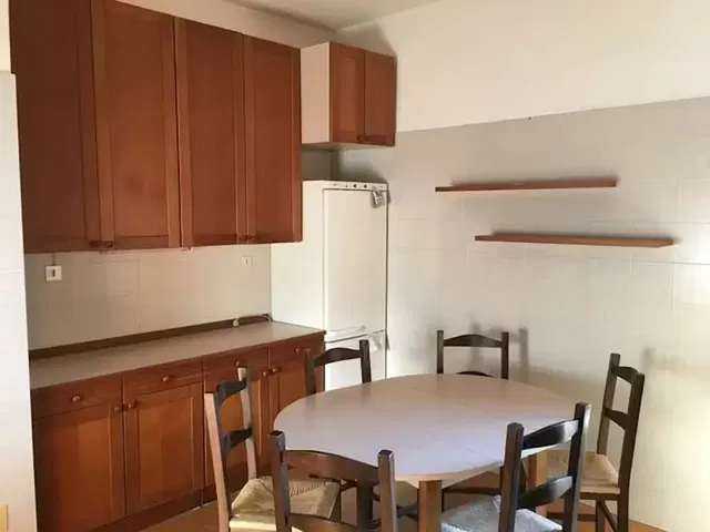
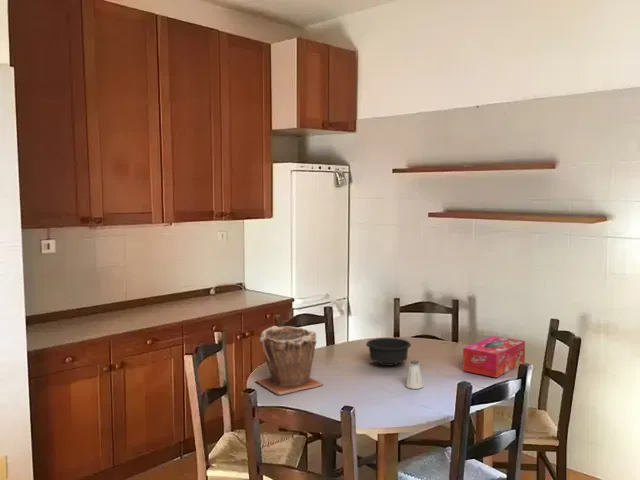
+ saltshaker (414, 373)
+ plant pot (288, 357)
+ tissue box (494, 355)
+ bowl (388, 353)
